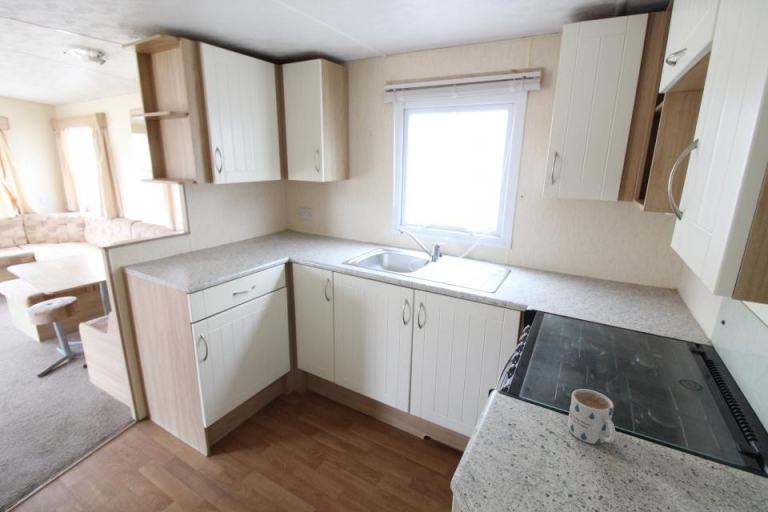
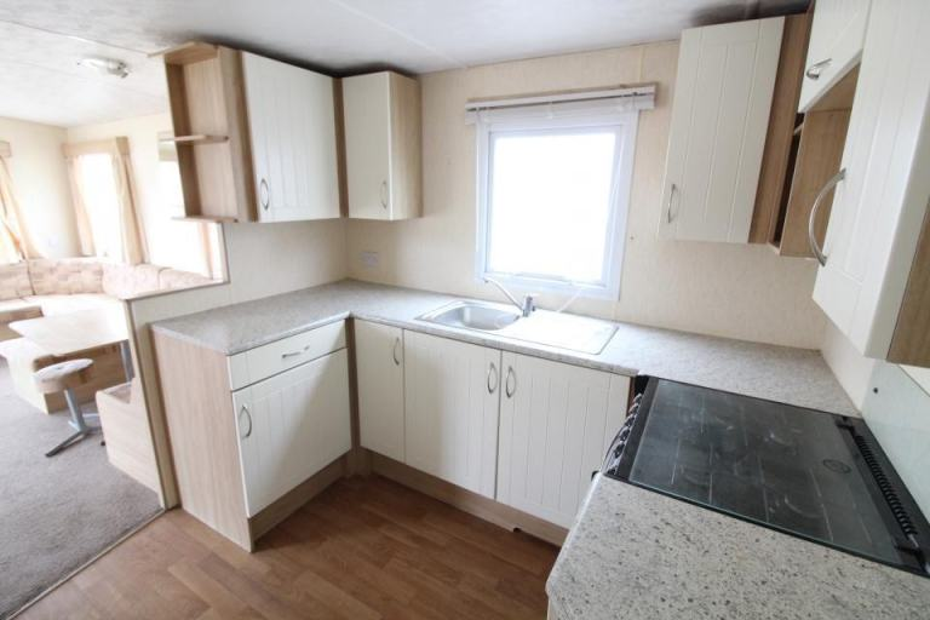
- mug (594, 420)
